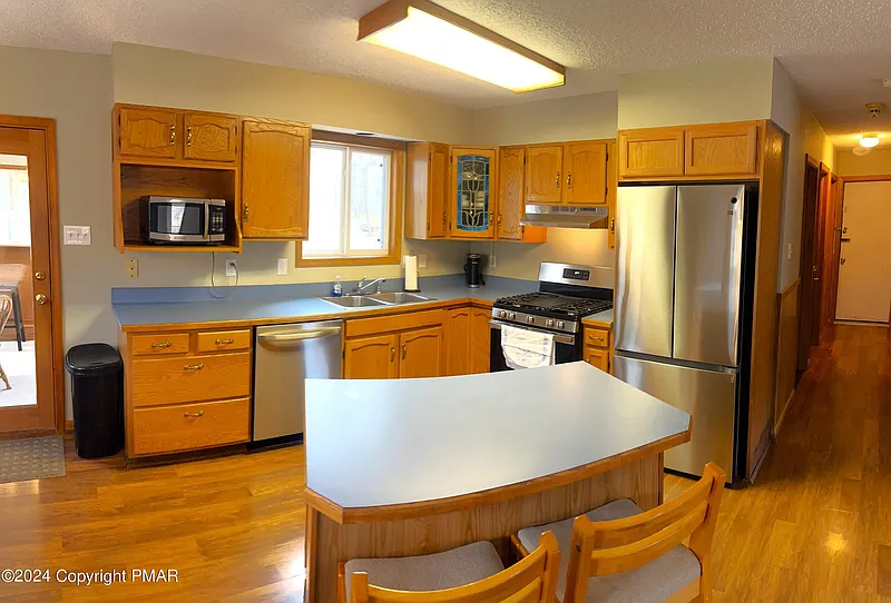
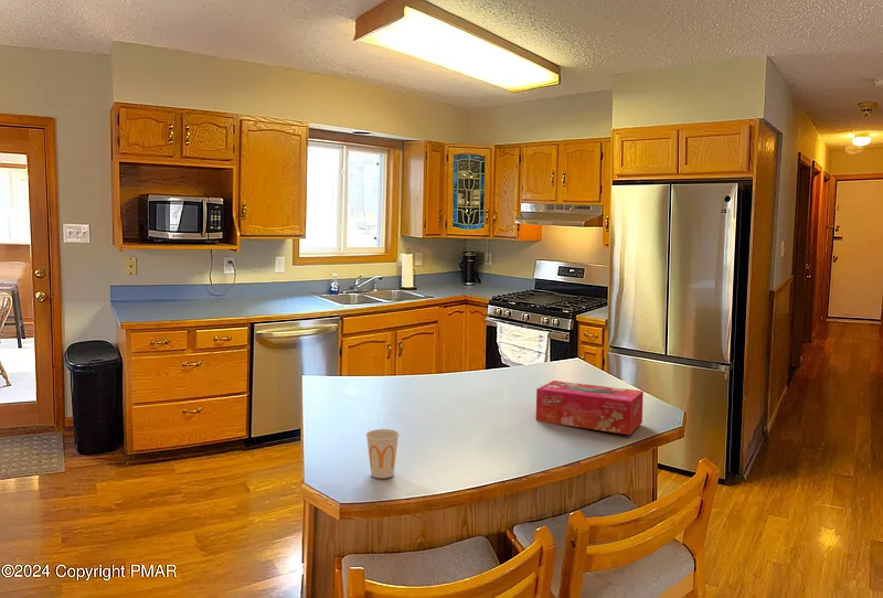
+ cup (382, 453)
+ tissue box (588, 405)
